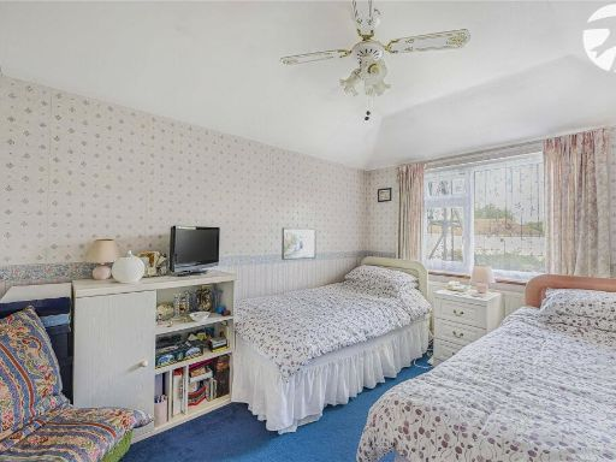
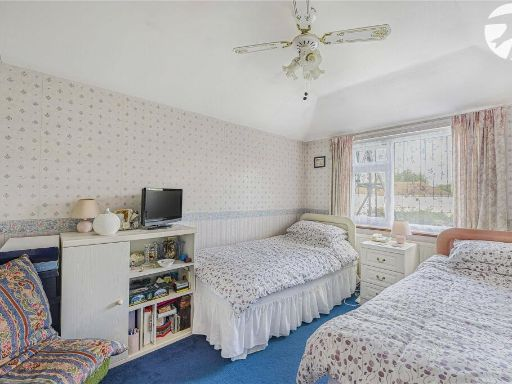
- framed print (300, 243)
